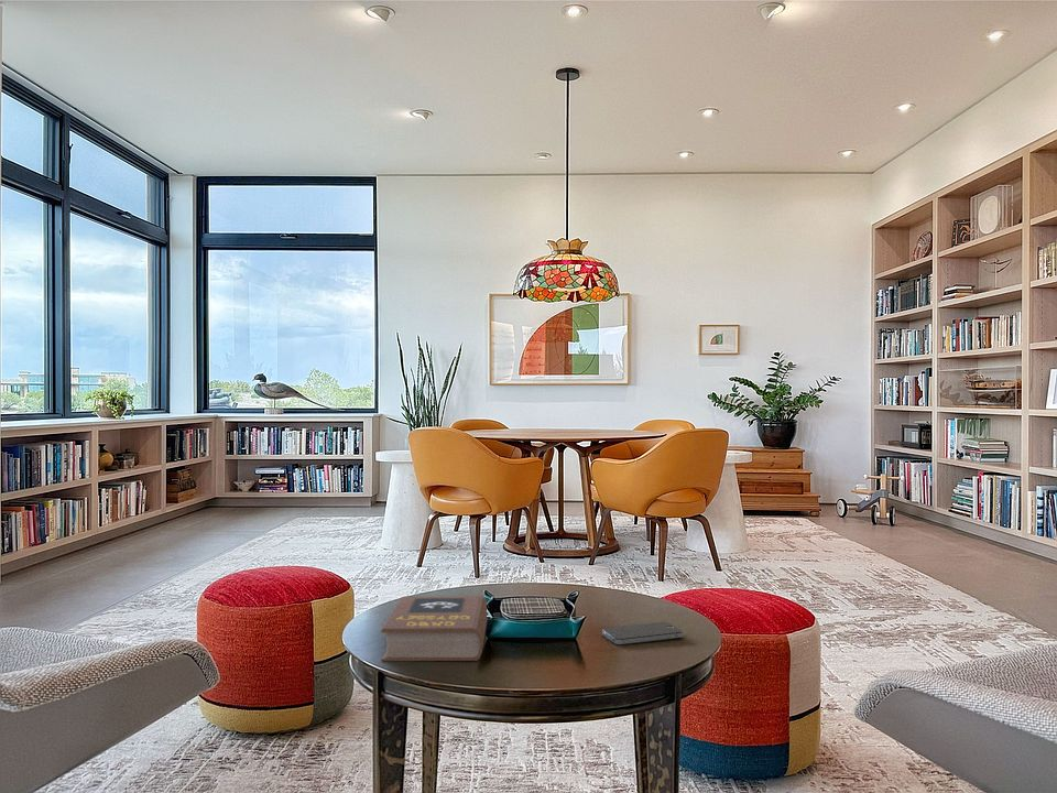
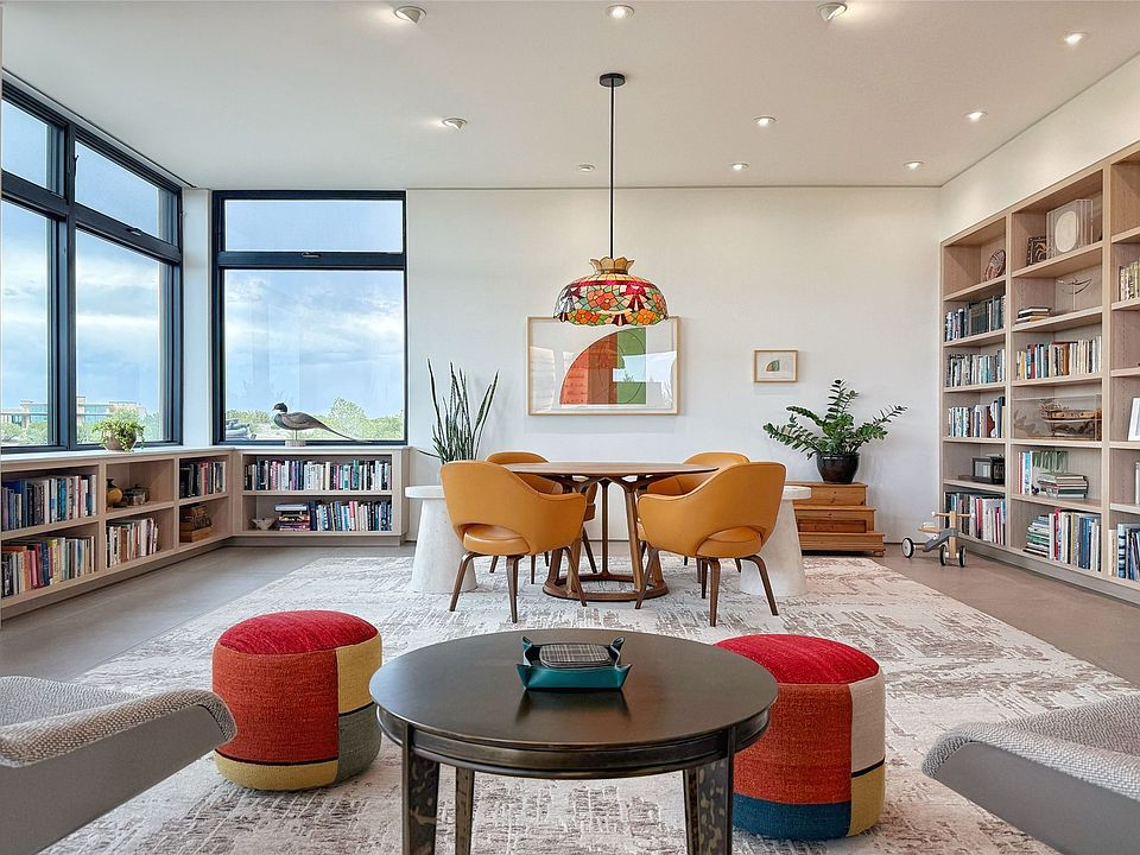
- smartphone (642, 632)
- book (439, 624)
